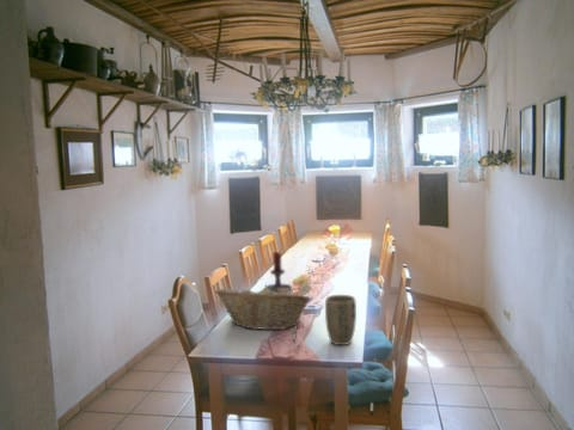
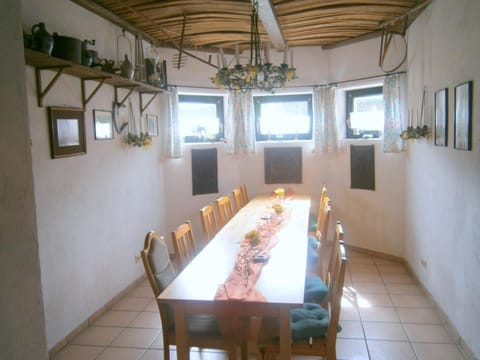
- plant pot (341, 319)
- candle holder (275, 271)
- fruit basket (262, 302)
